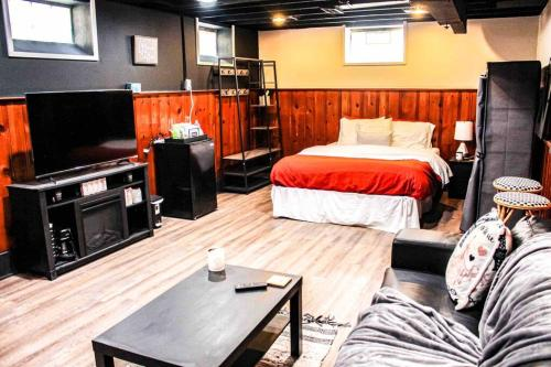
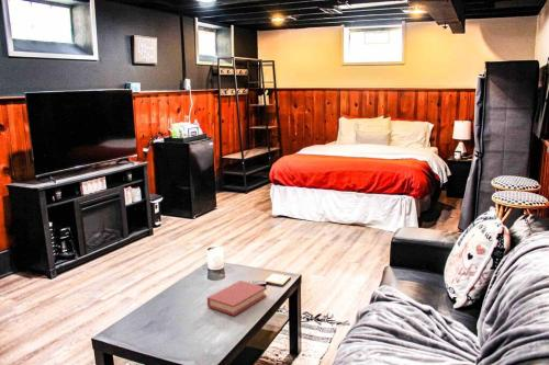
+ book (237, 296)
